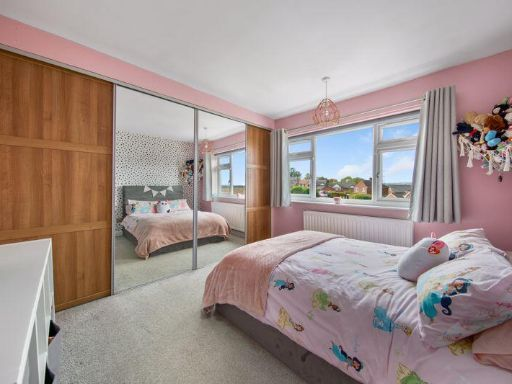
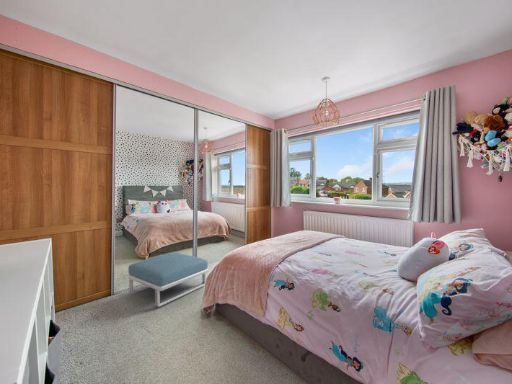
+ footstool (169, 274)
